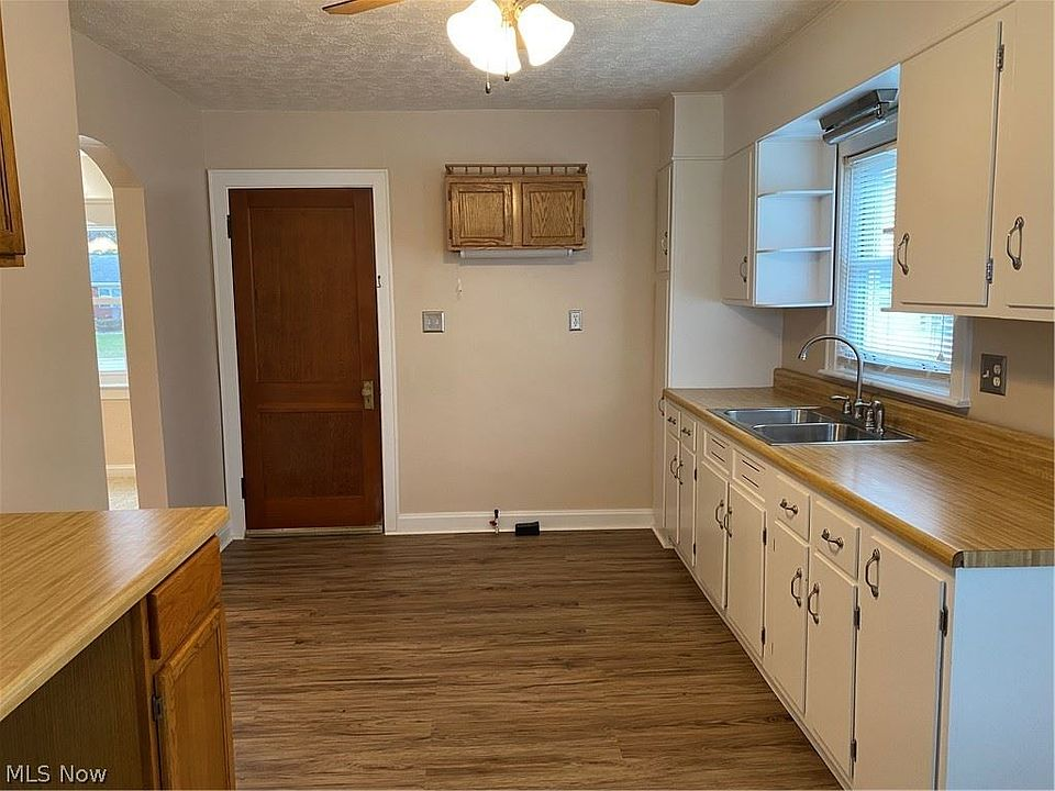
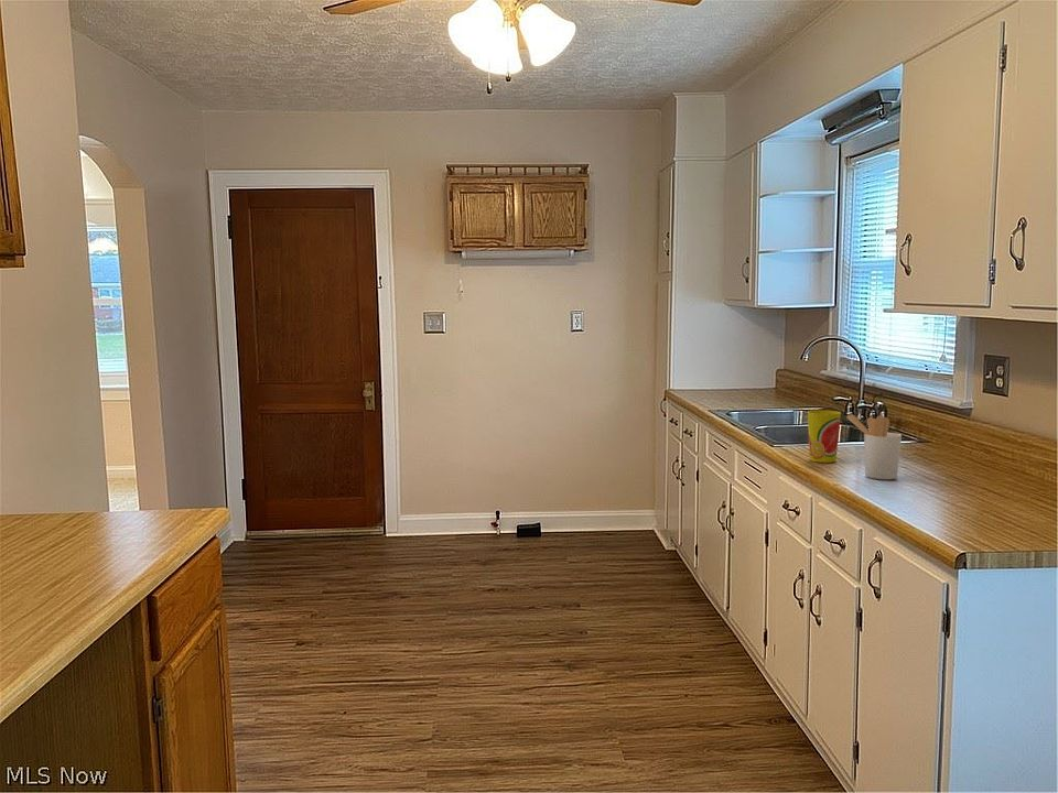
+ cup (823, 436)
+ utensil holder (872, 444)
